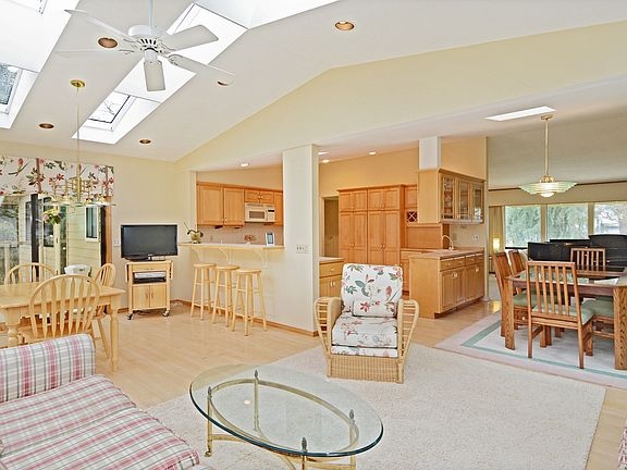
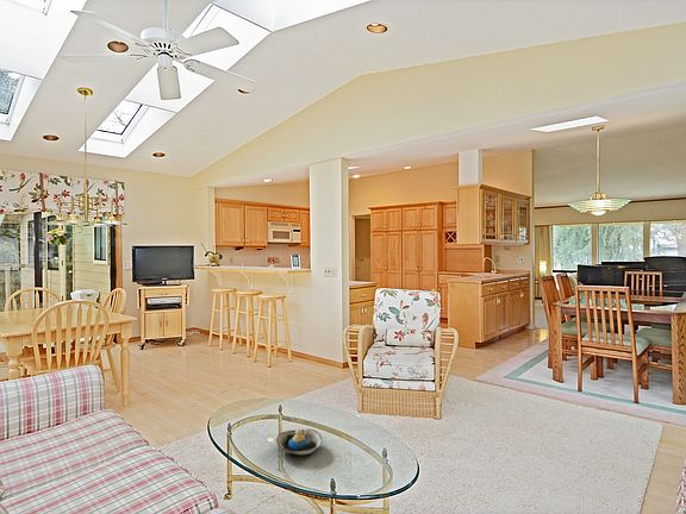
+ decorative bowl (295, 437)
